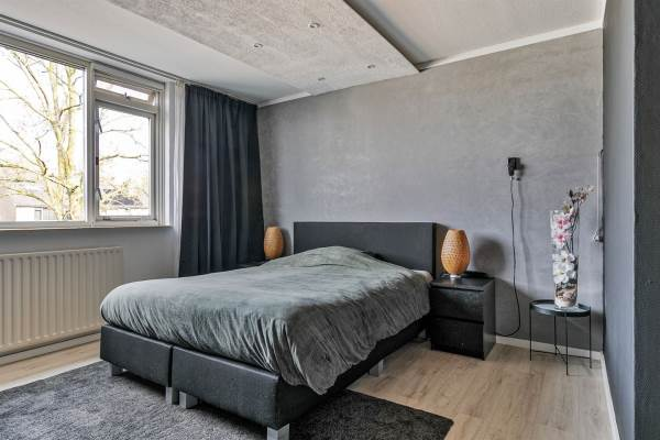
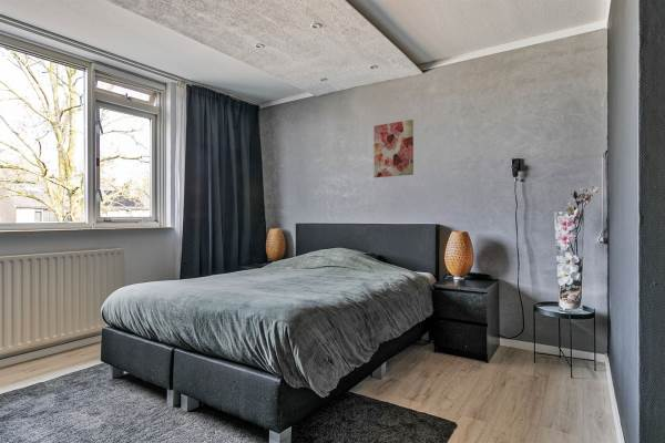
+ wall art (392, 150)
